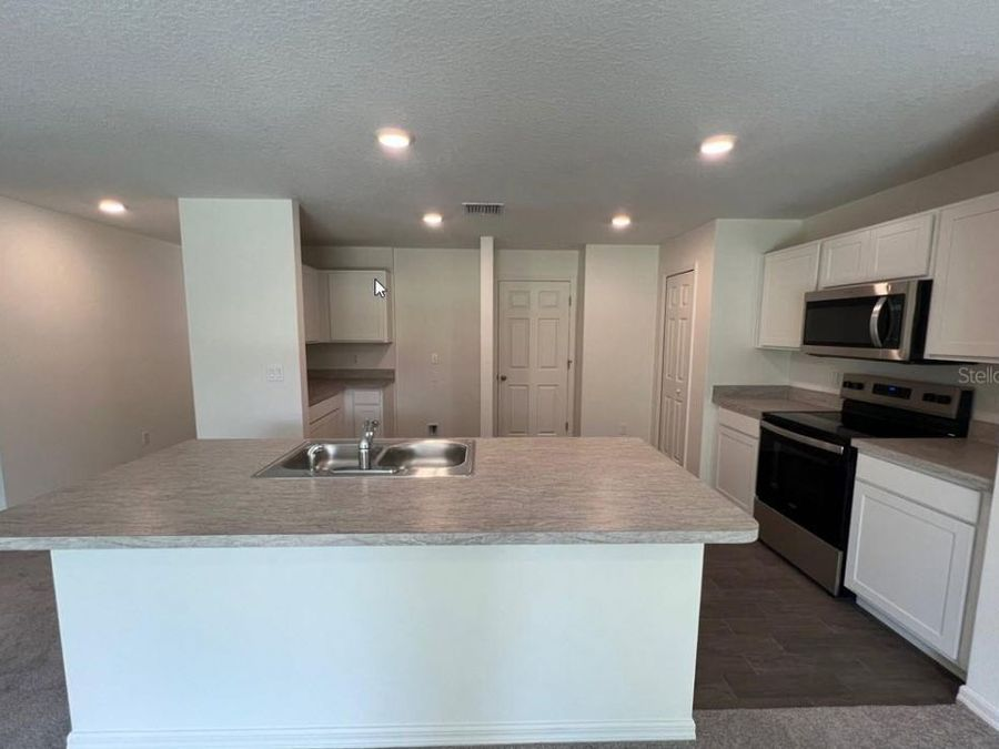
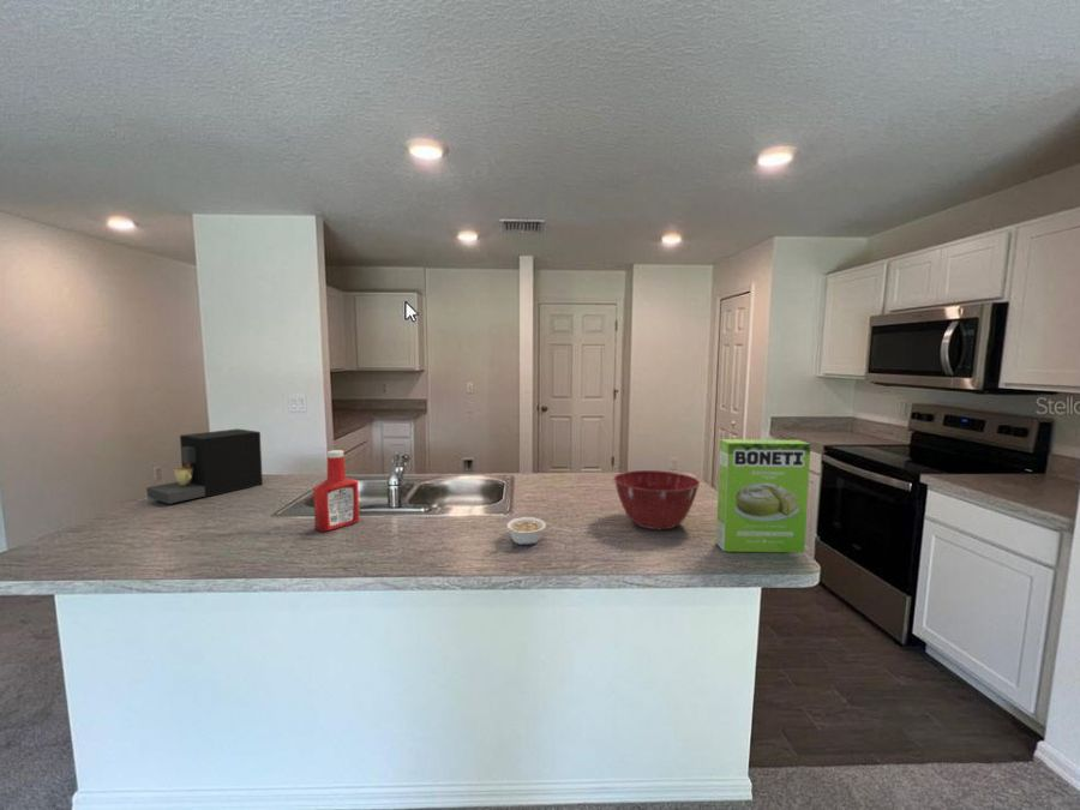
+ cake mix box (761, 494)
+ soap bottle (336, 487)
+ mixing bowl (655, 500)
+ coffee maker (206, 463)
+ legume (526, 530)
